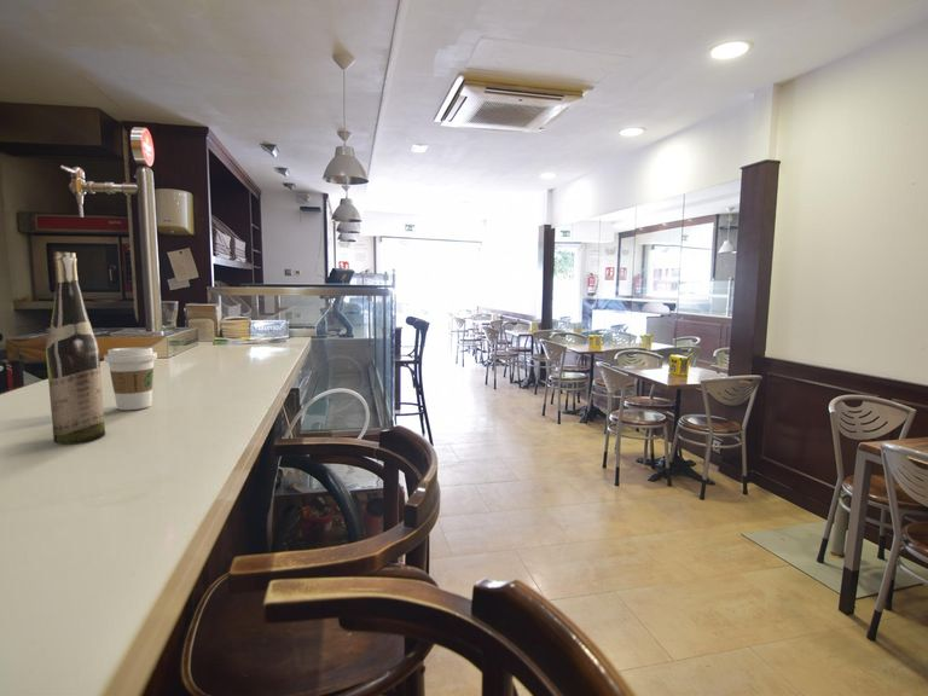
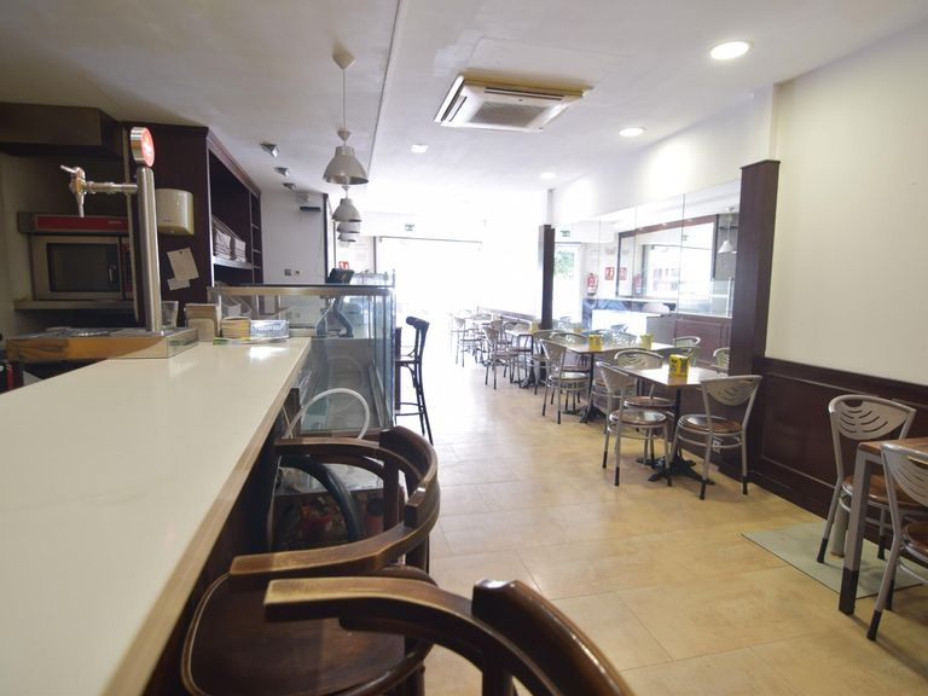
- coffee cup (132, 377)
- wine bottle (72, 347)
